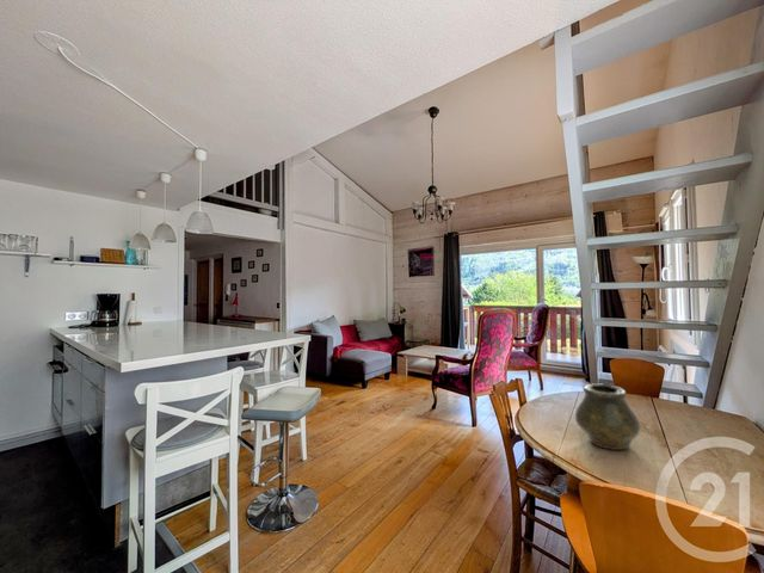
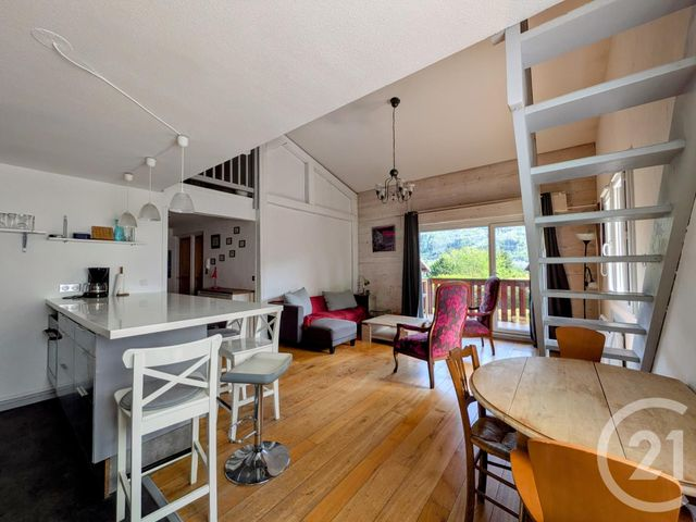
- vase (605, 414)
